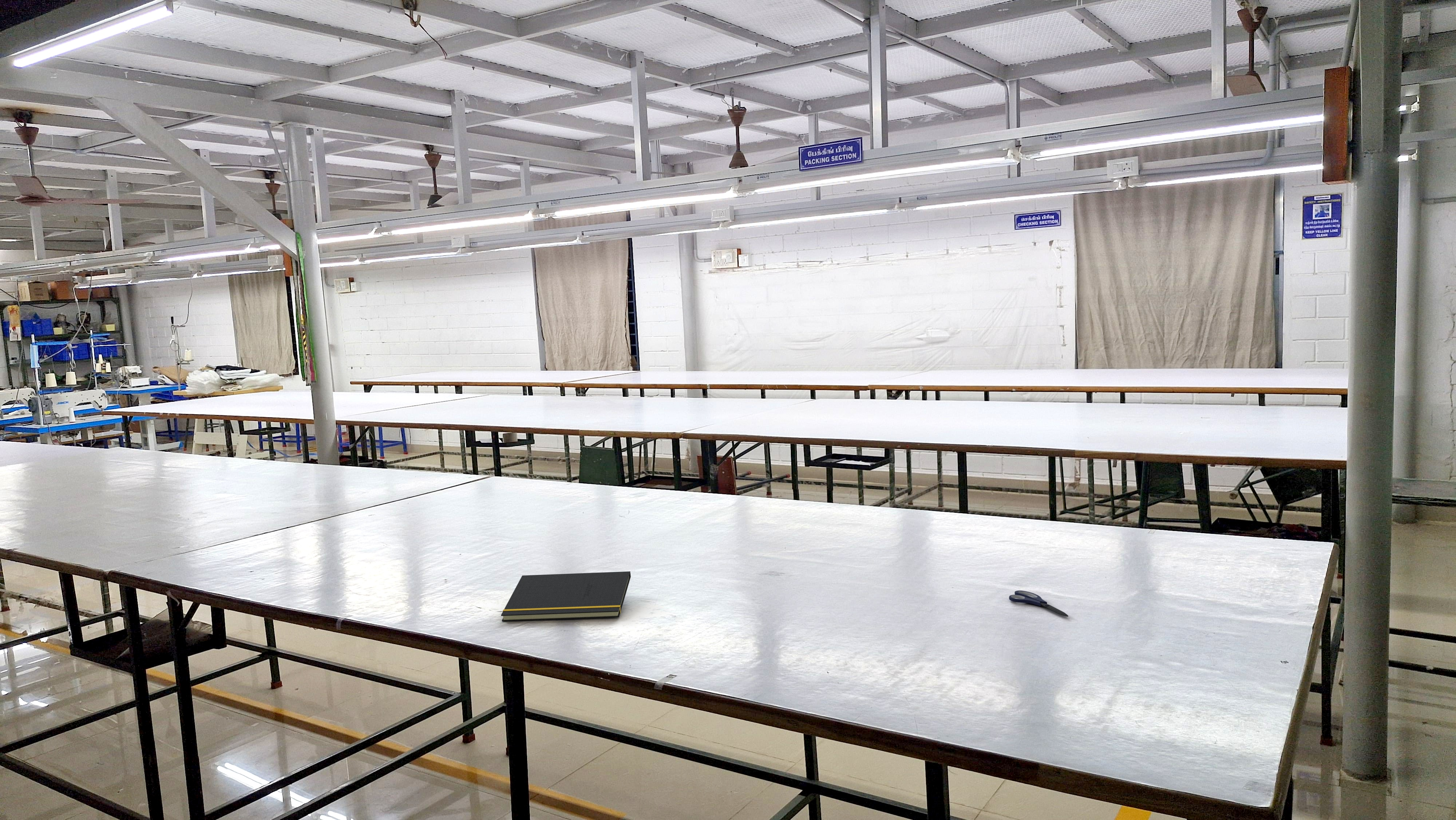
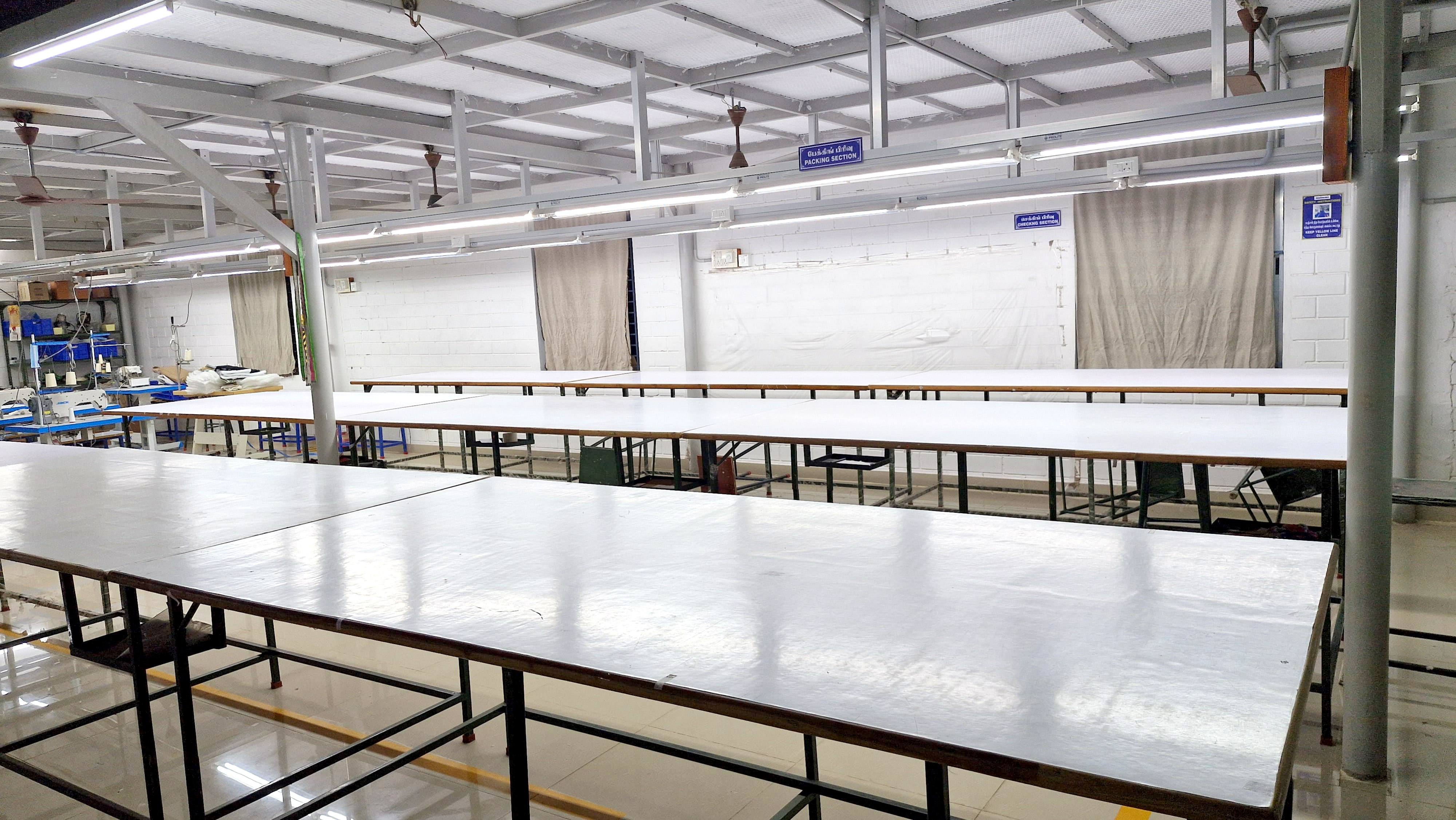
- scissors (1038, 604)
- notepad (569, 595)
